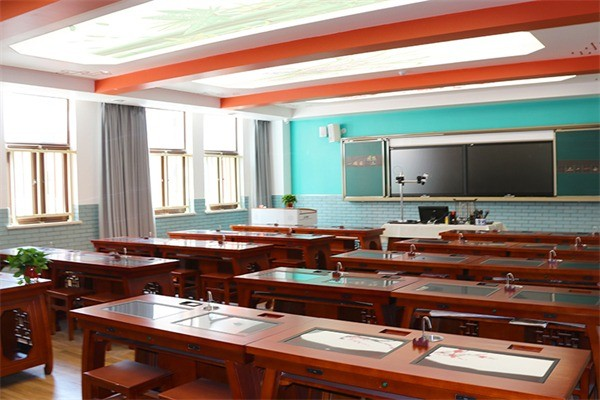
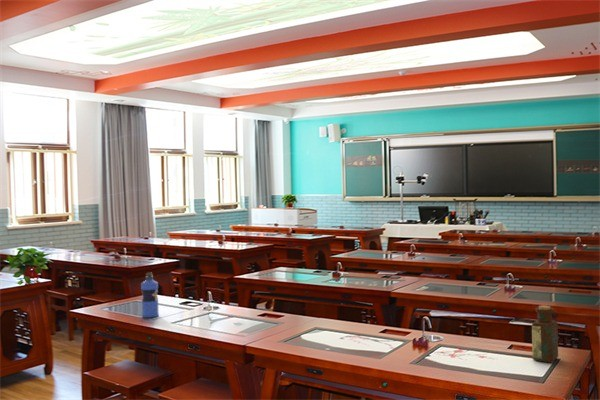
+ water bottle (149, 294)
+ bottle (544, 332)
